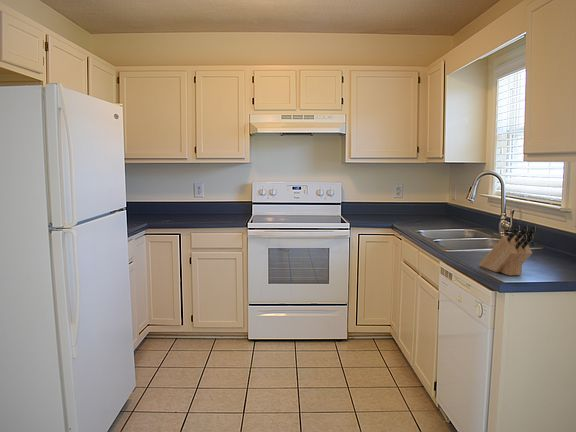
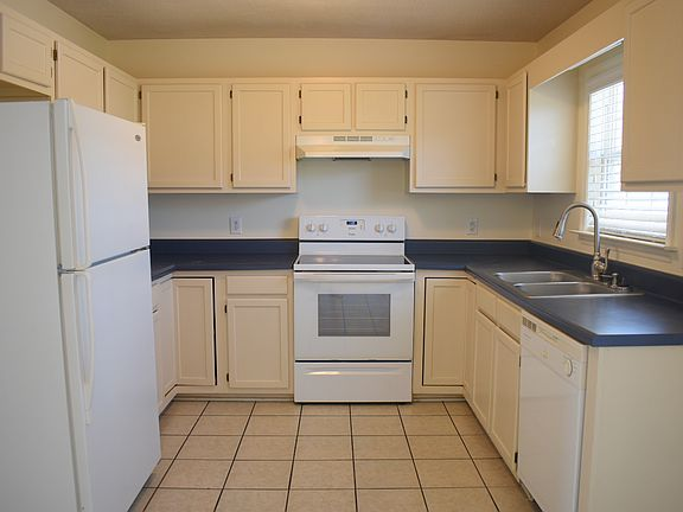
- knife block (507, 247)
